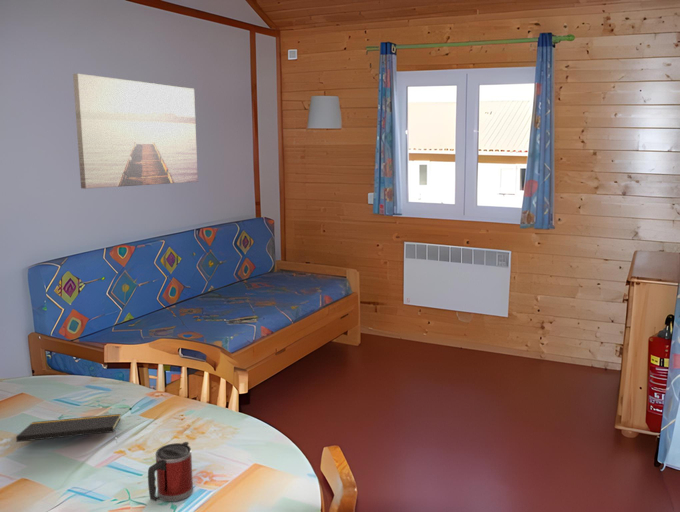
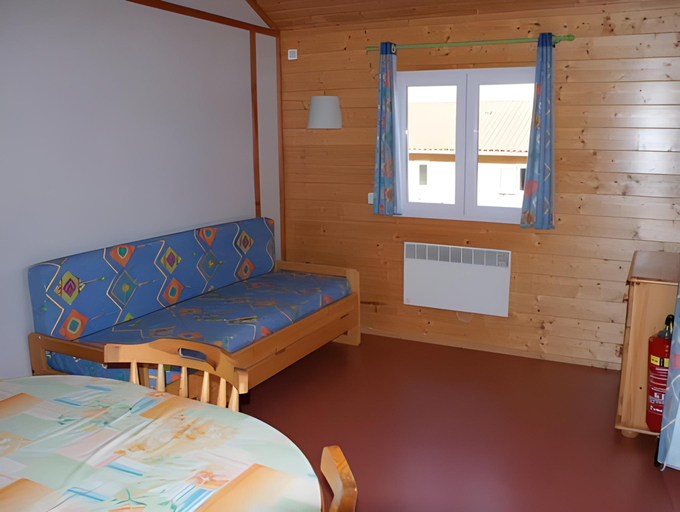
- mug (170, 474)
- notepad (71, 427)
- wall art (142, 134)
